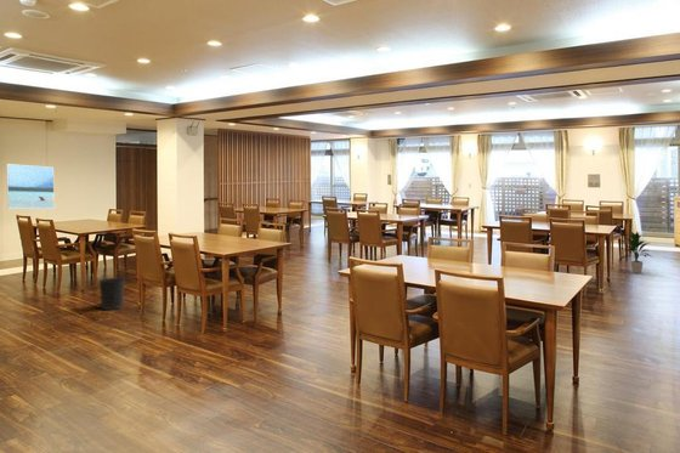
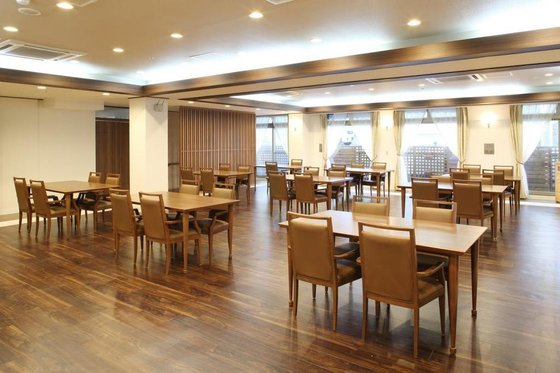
- indoor plant (635, 251)
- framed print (30, 187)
- wastebasket (112, 293)
